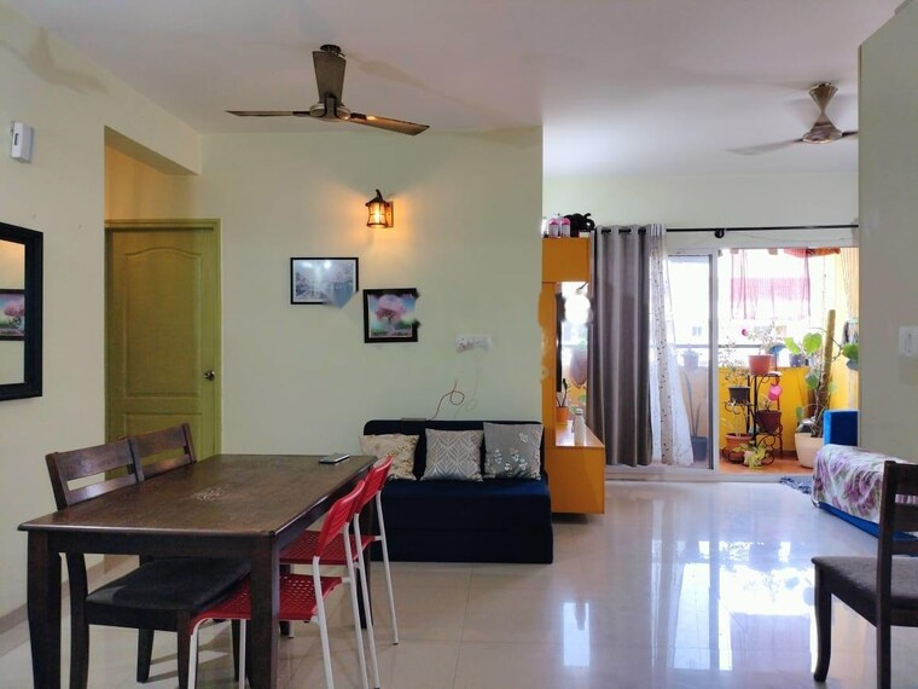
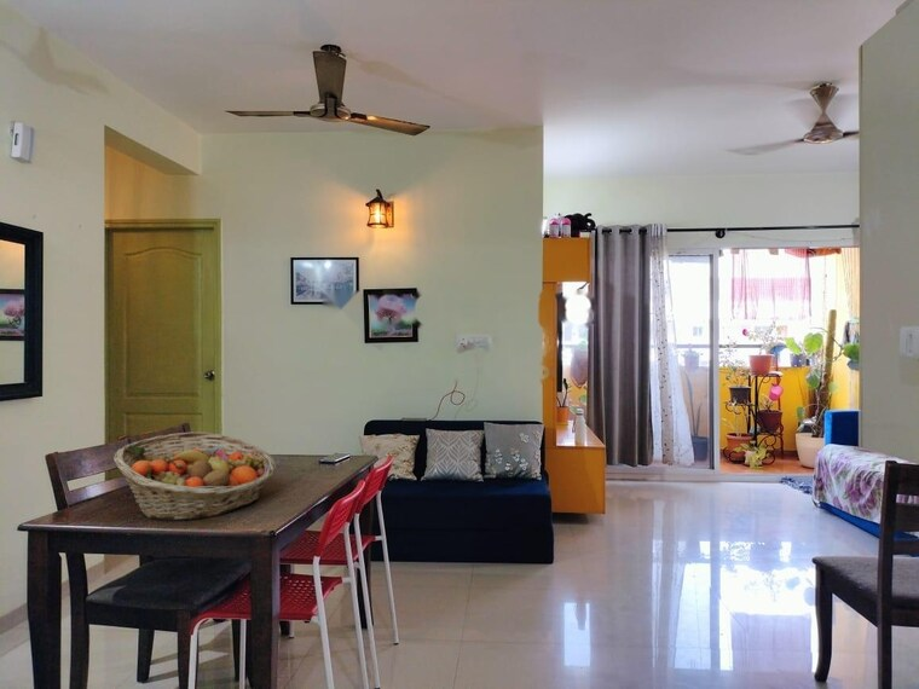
+ fruit basket (200, 471)
